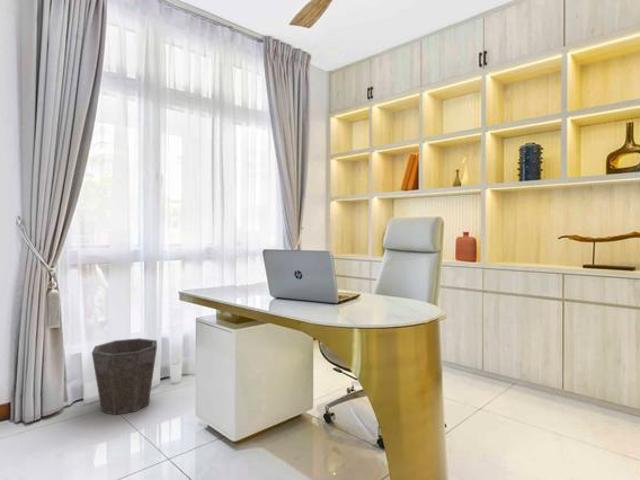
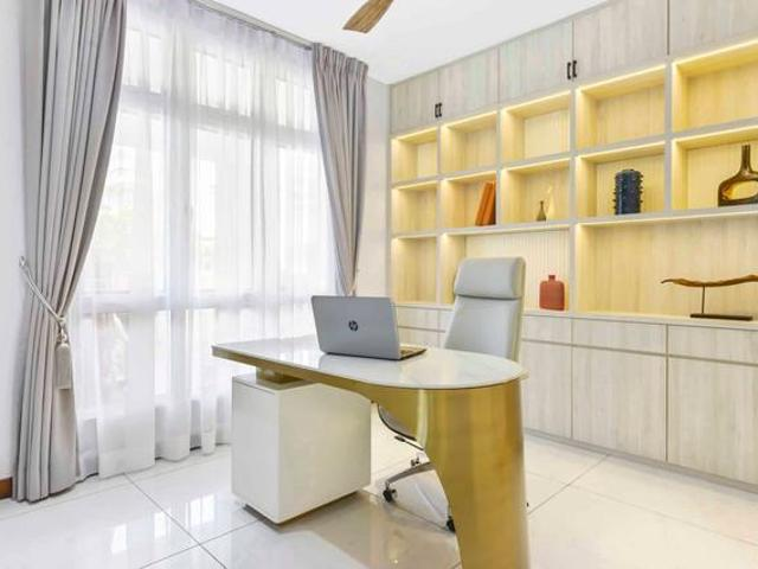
- waste bin (126, 375)
